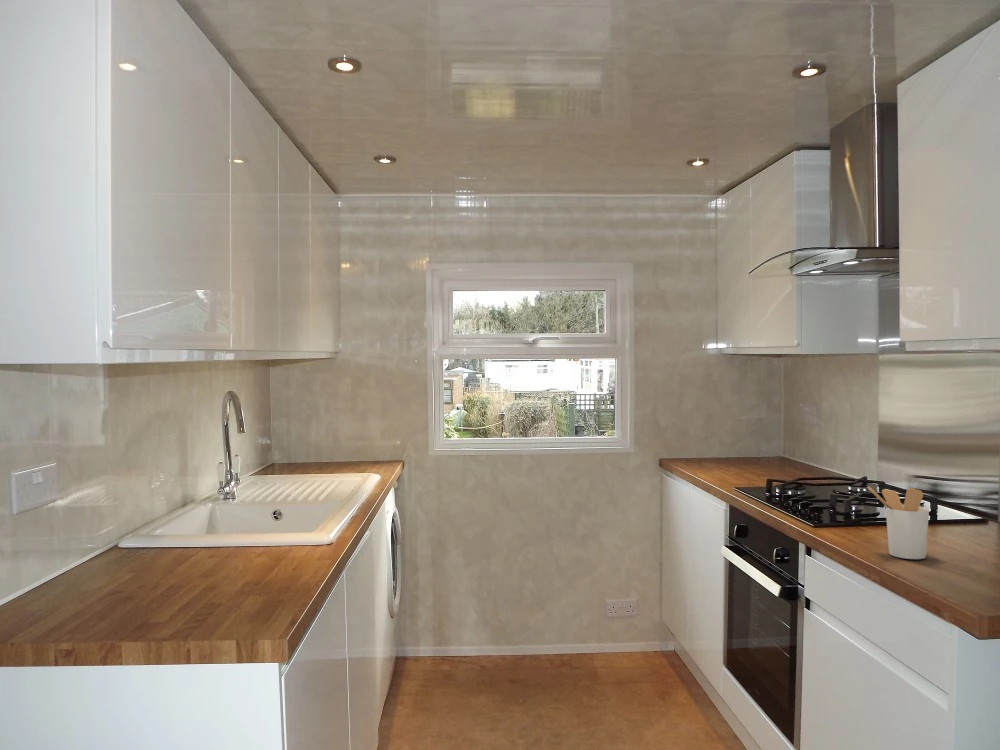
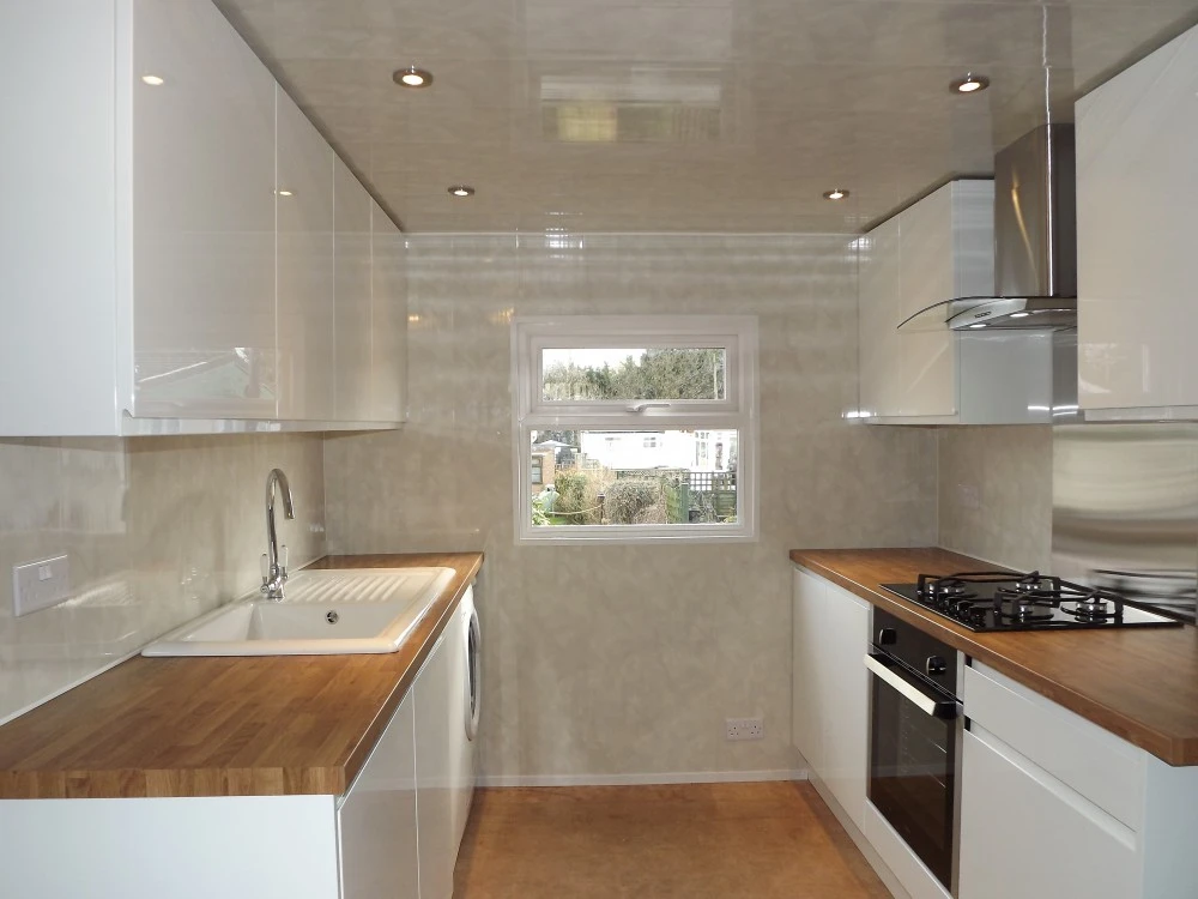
- utensil holder (896, 519)
